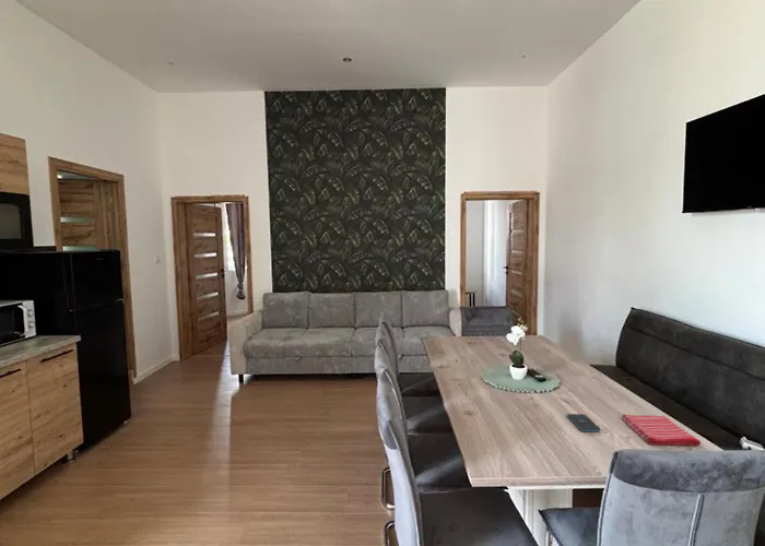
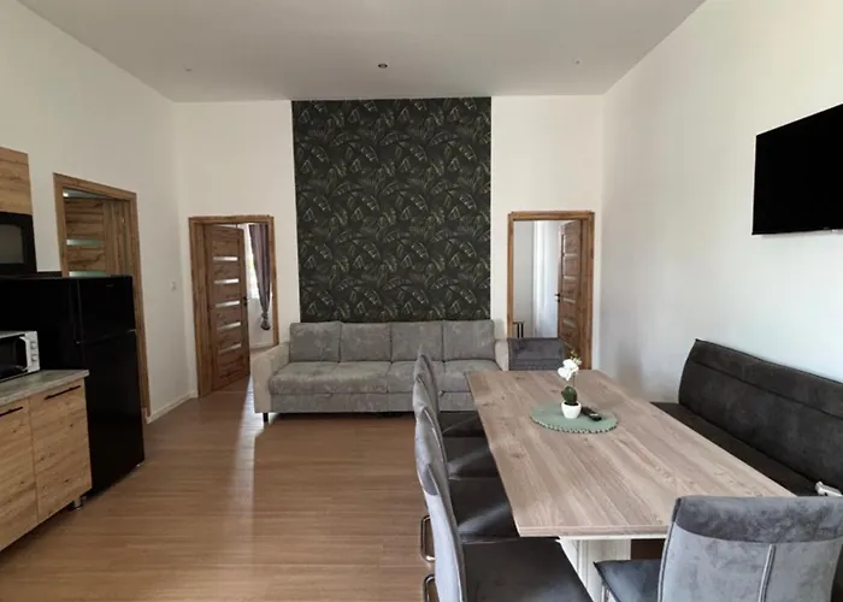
- dish towel (658, 428)
- smartphone (582, 423)
